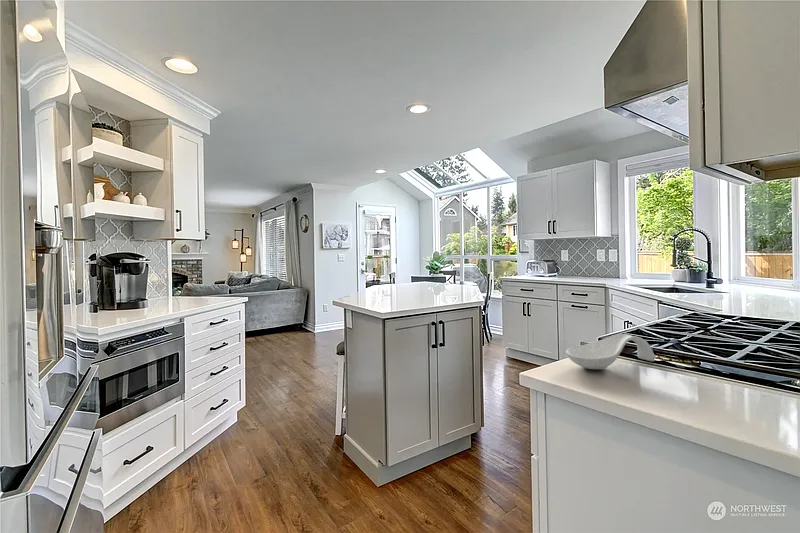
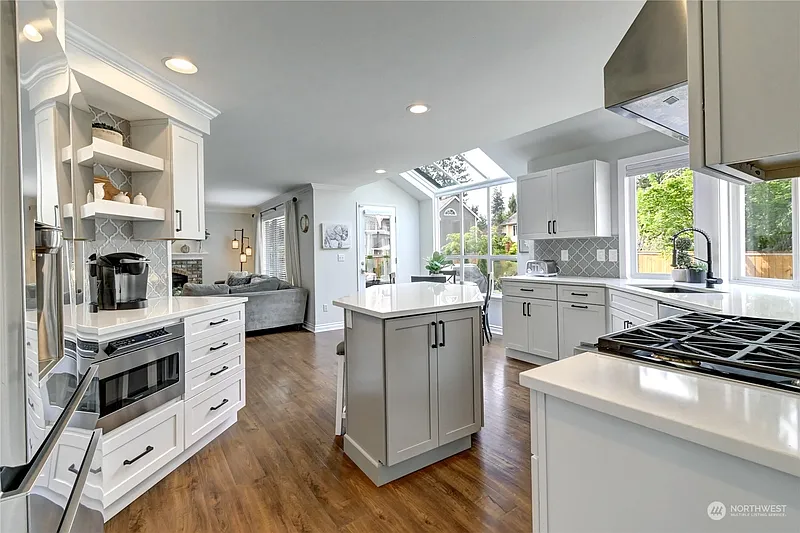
- spoon rest (610, 350)
